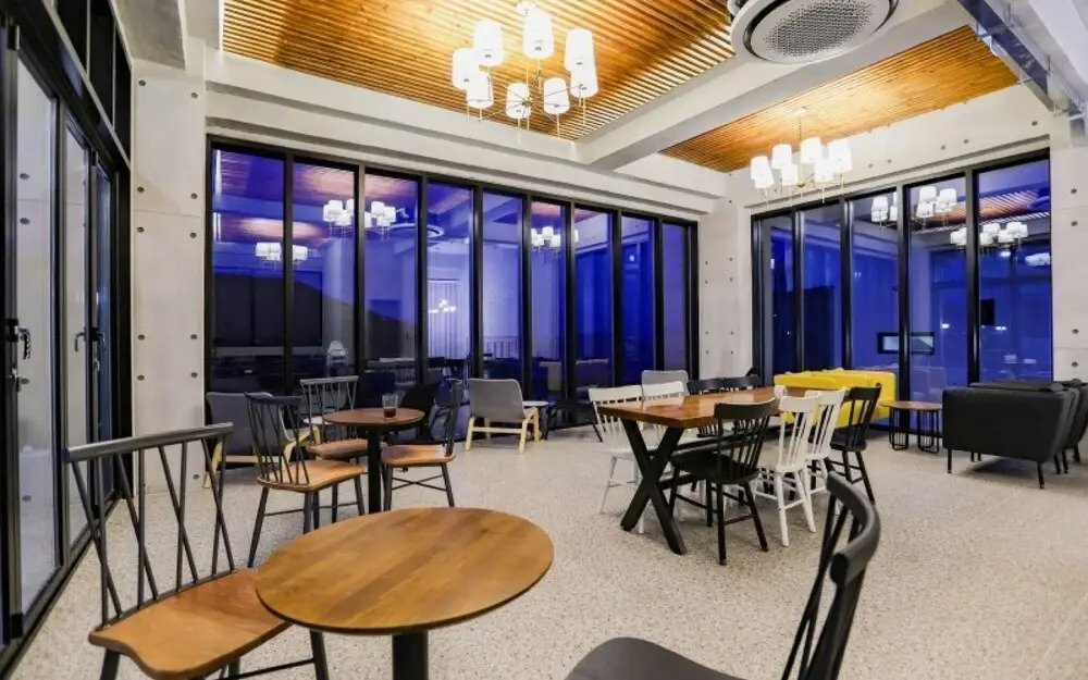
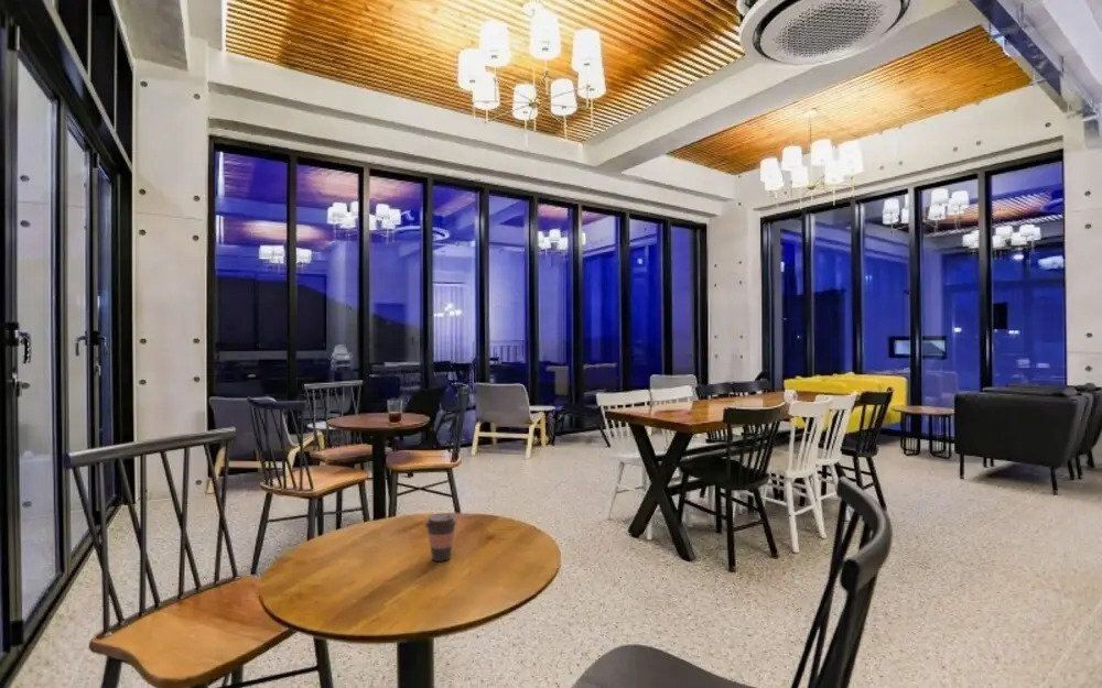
+ coffee cup (441, 537)
